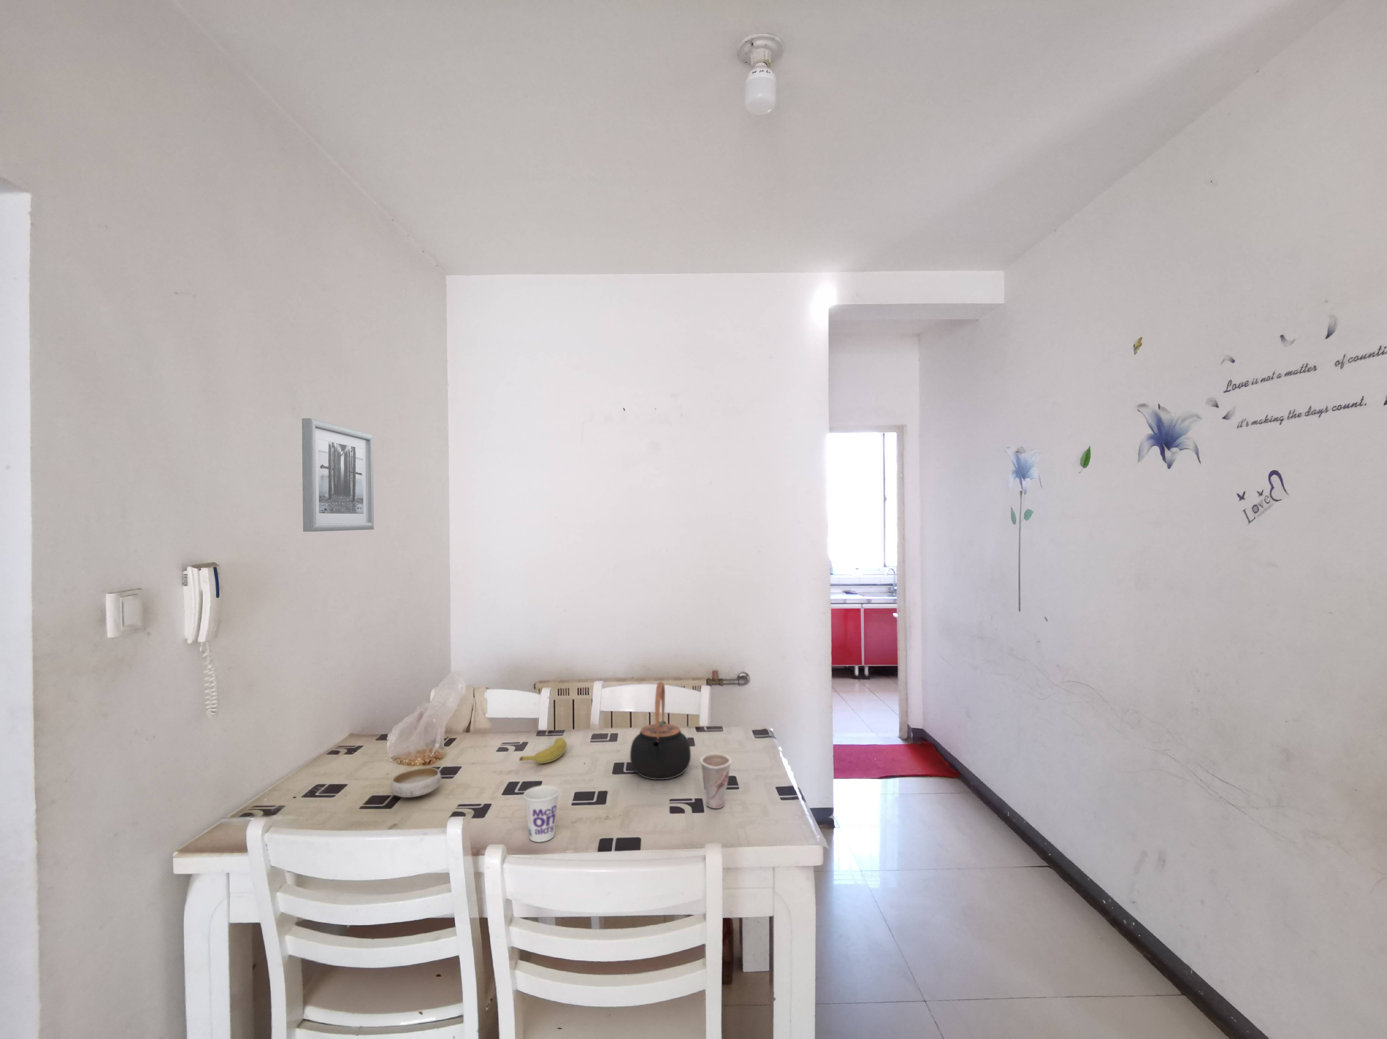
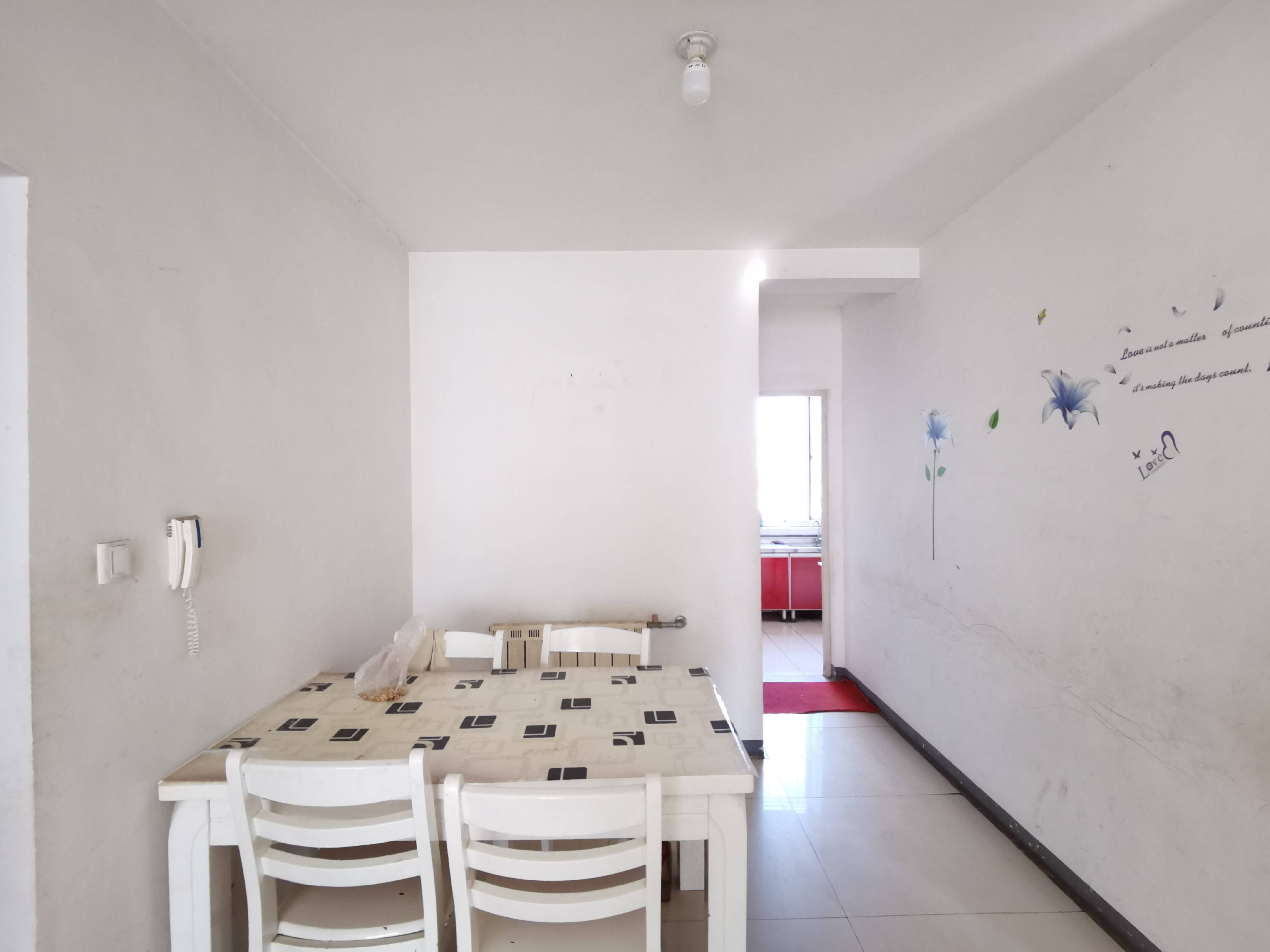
- cup (715, 783)
- banana (547, 750)
- wall art (342, 479)
- cup (542, 814)
- teapot (660, 729)
- bowl (416, 784)
